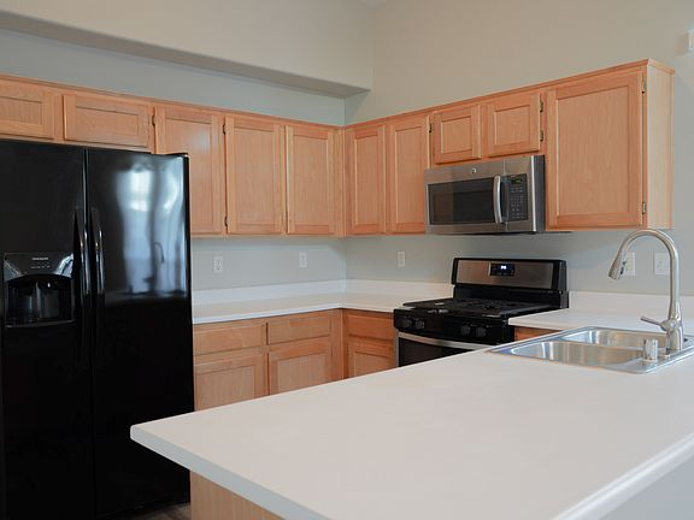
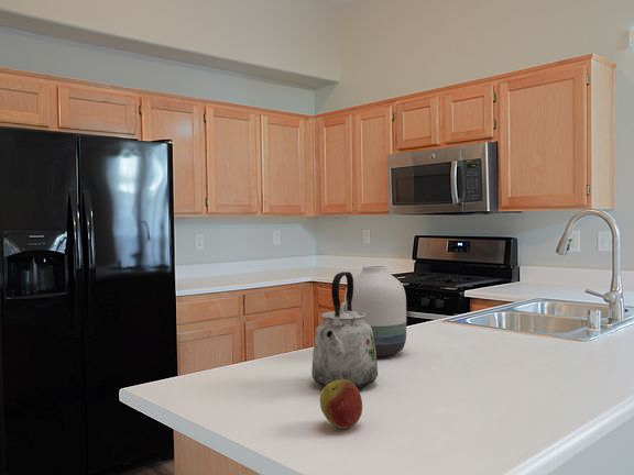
+ kettle (340, 330)
+ vase (374, 310)
+ apple (341, 402)
